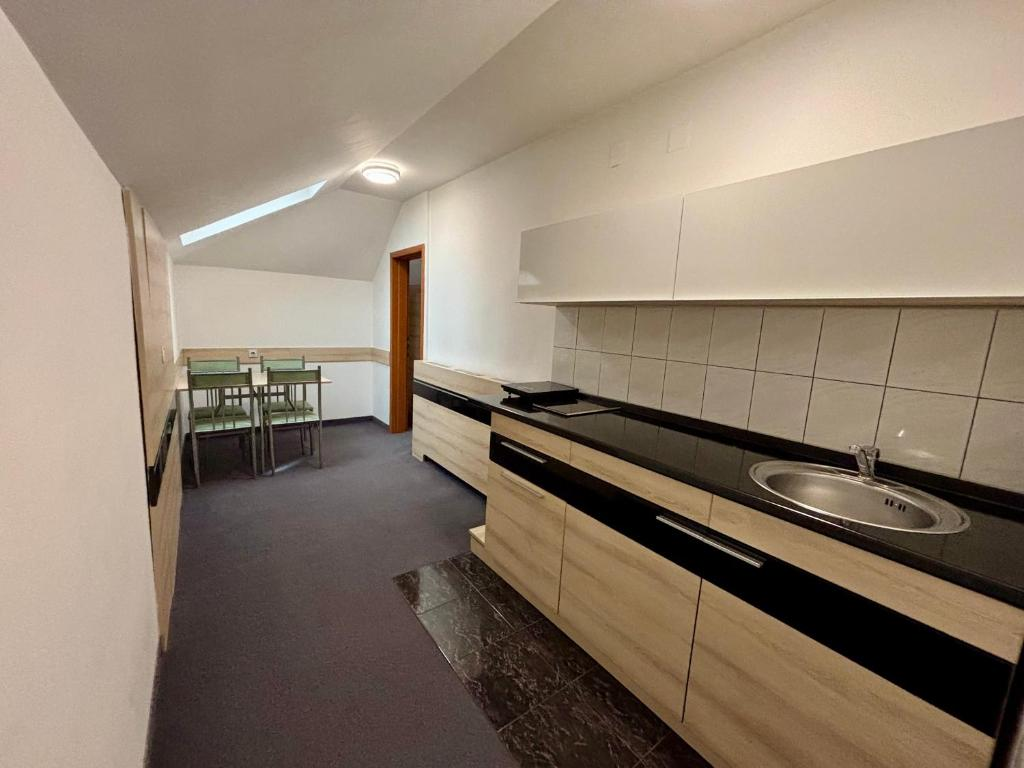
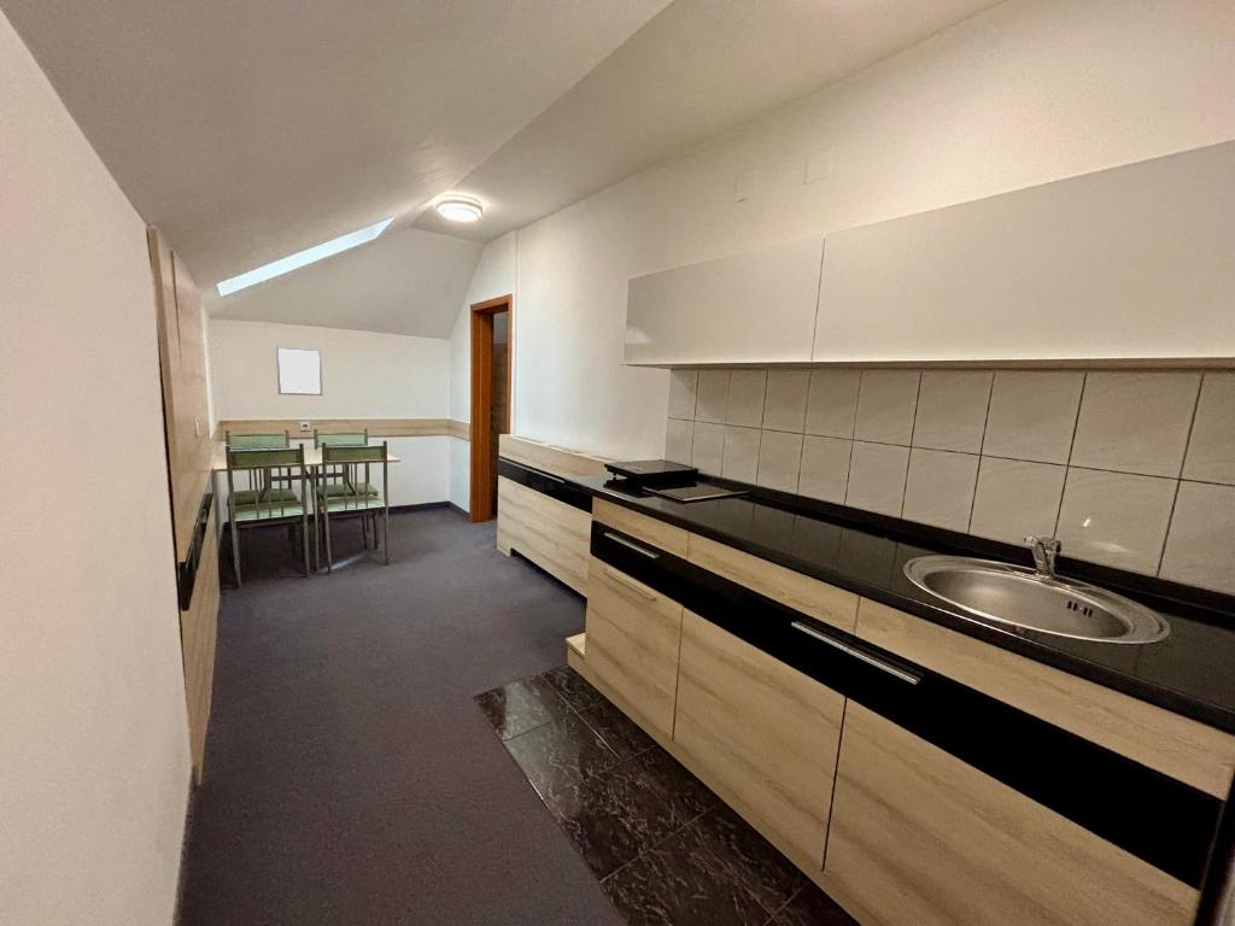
+ wall art (299, 371)
